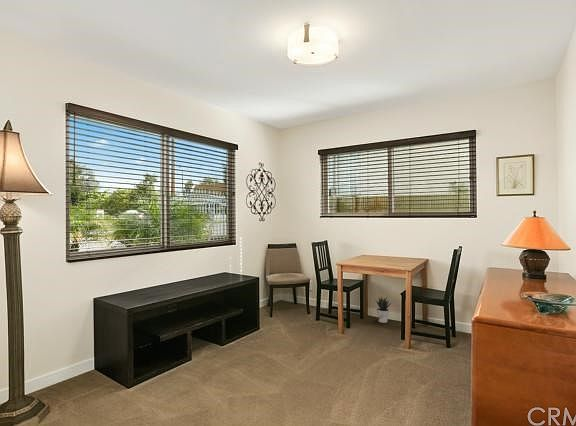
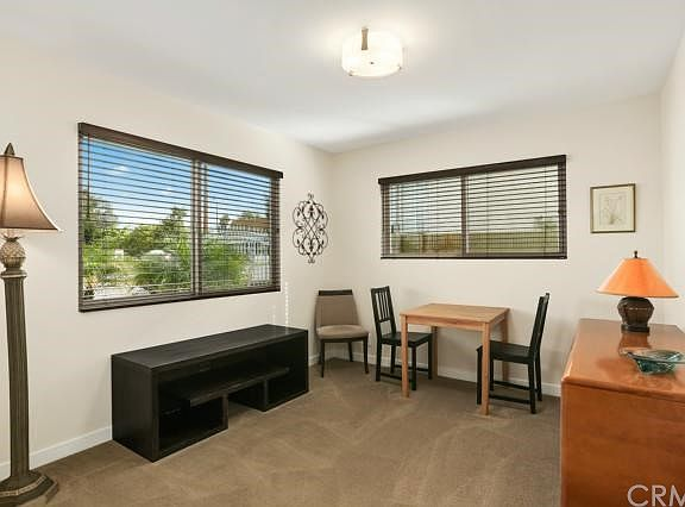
- potted plant (381, 308)
